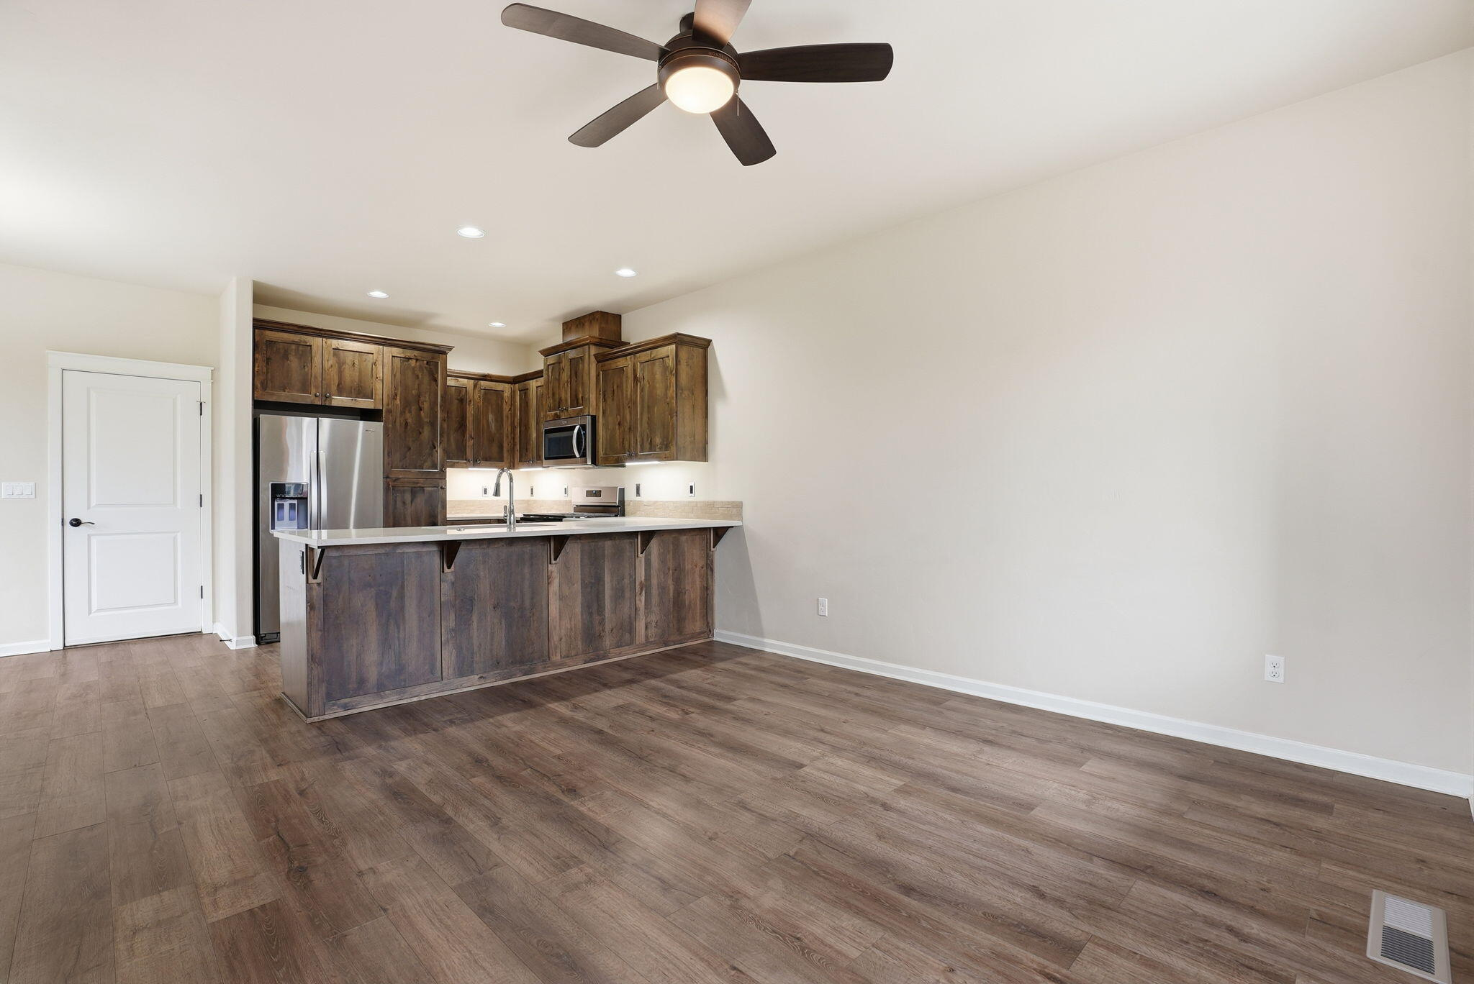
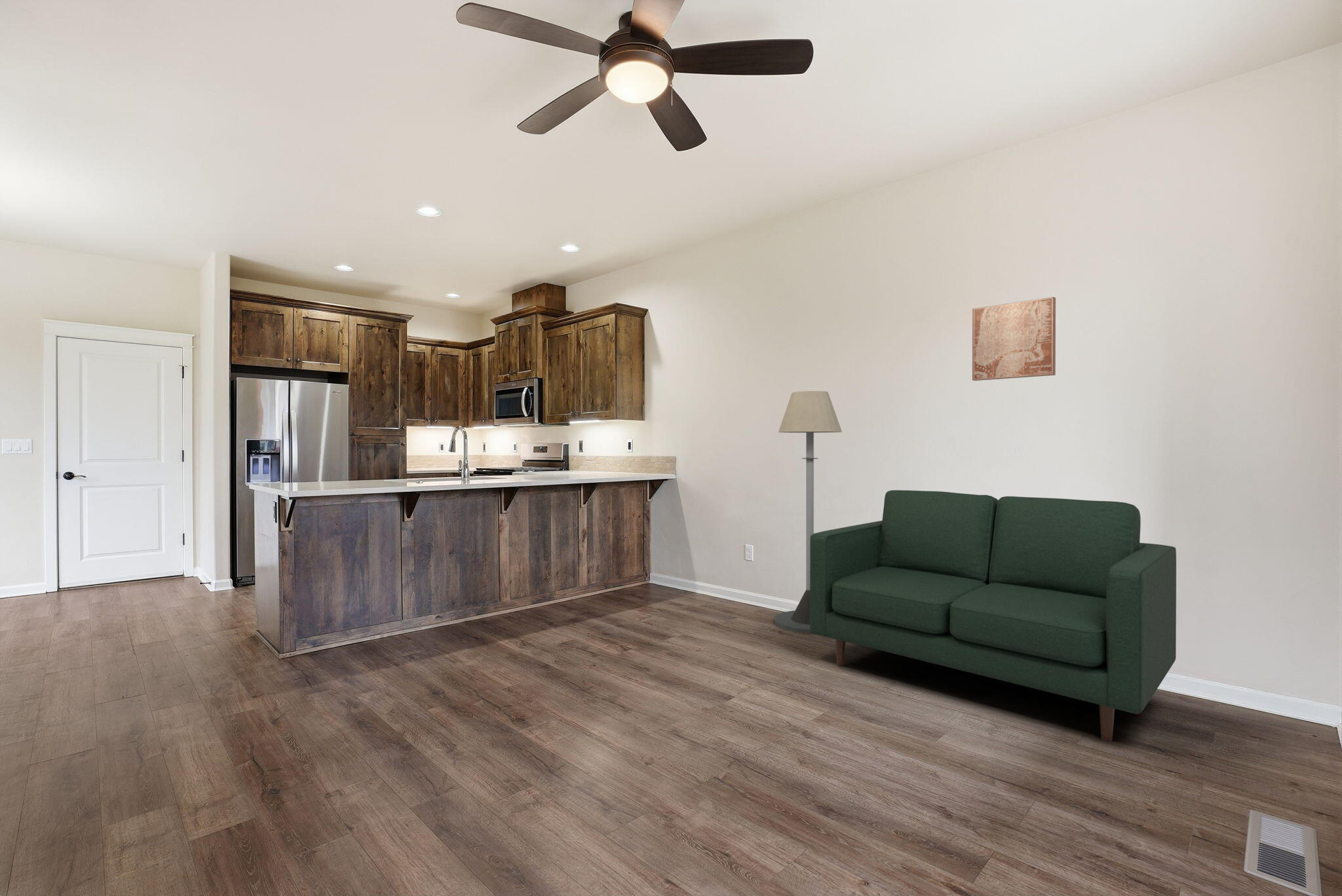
+ floor lamp (810, 508)
+ sofa (978, 588)
+ wall art (1012, 341)
